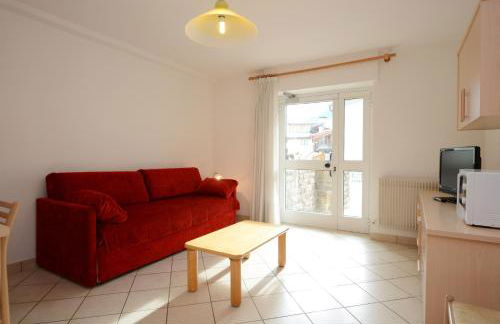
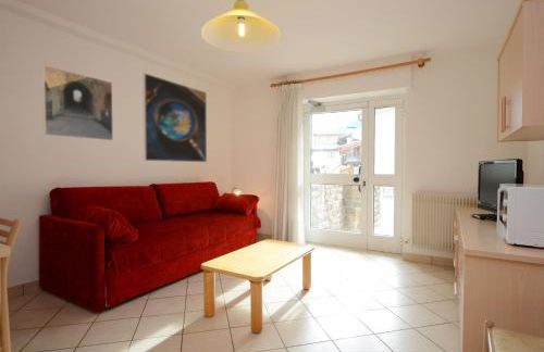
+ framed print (81, 105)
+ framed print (177, 123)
